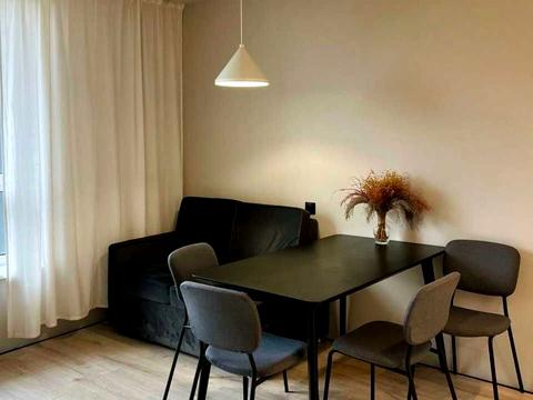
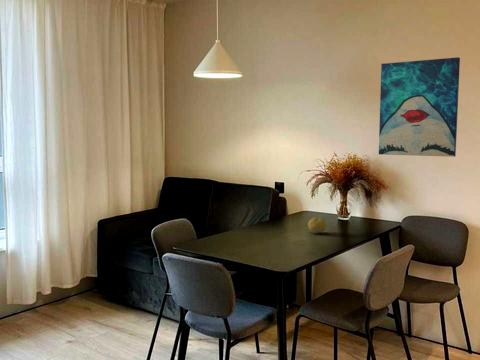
+ wall art (417, 108)
+ fruit (316, 225)
